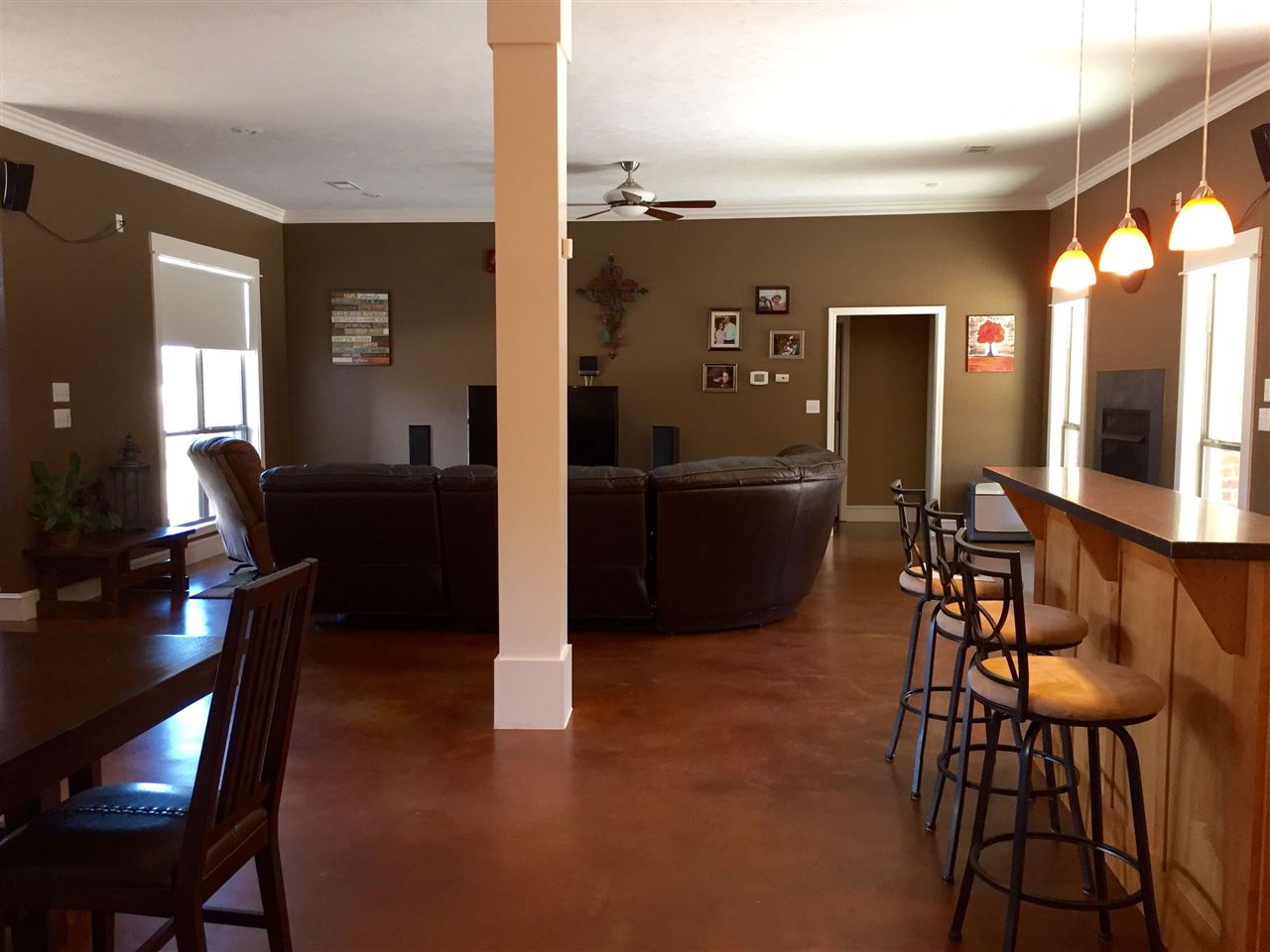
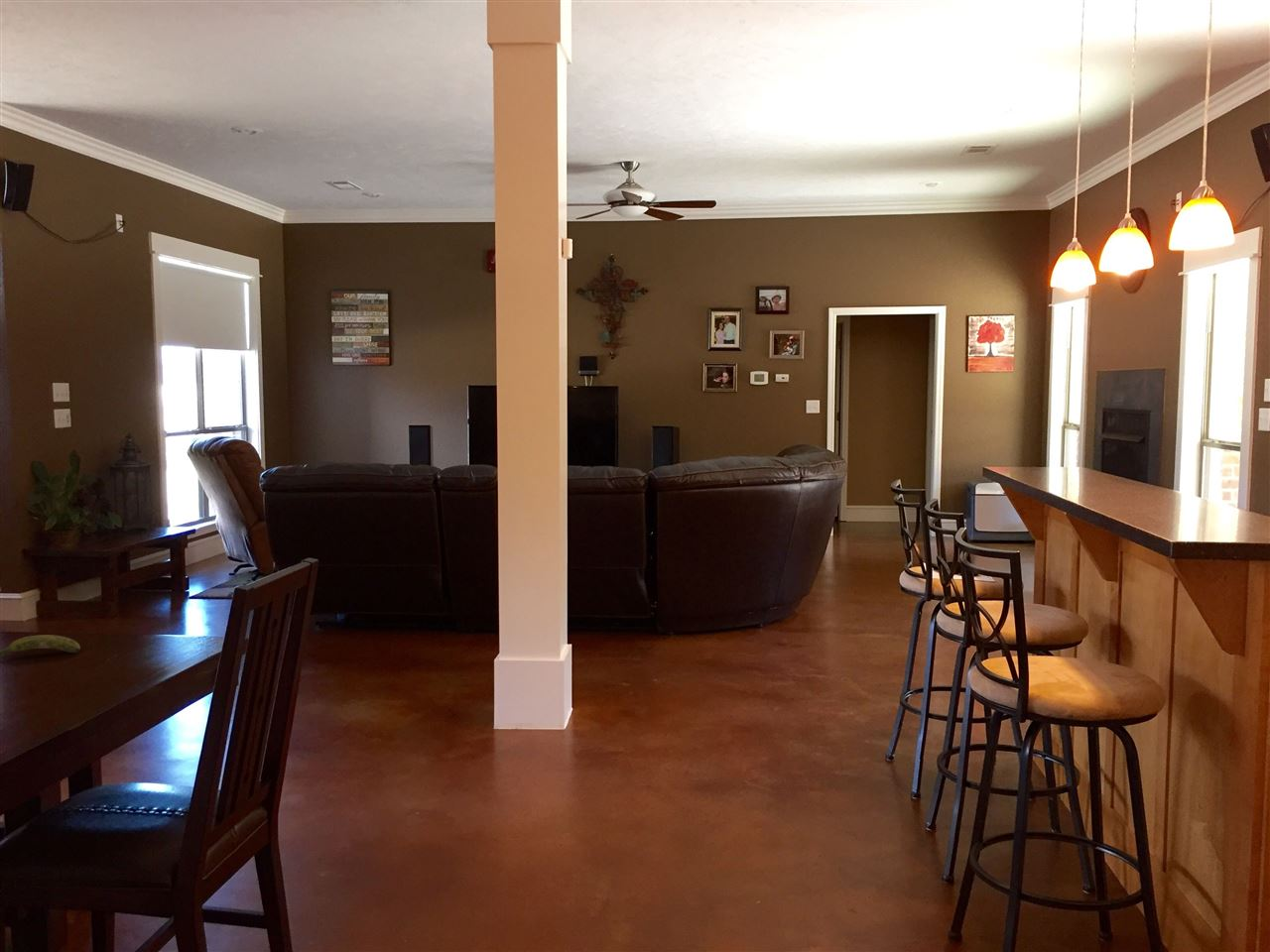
+ banana (39, 645)
